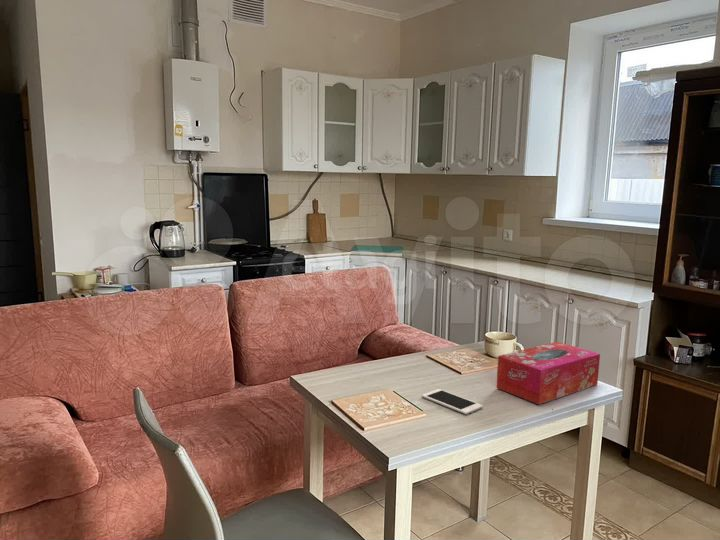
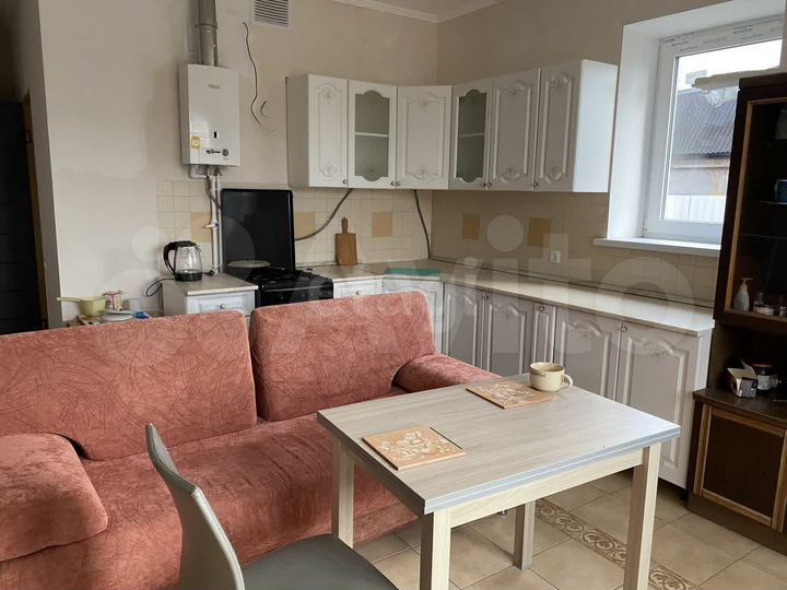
- cell phone (451, 400)
- tissue box (548, 370)
